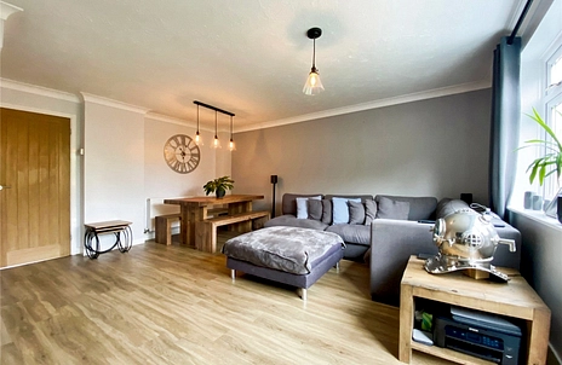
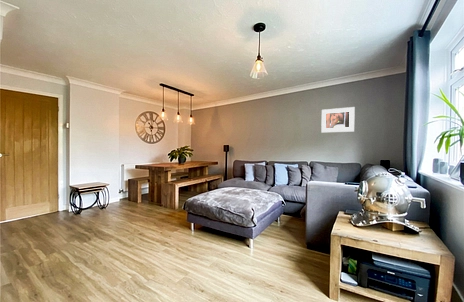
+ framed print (337, 120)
